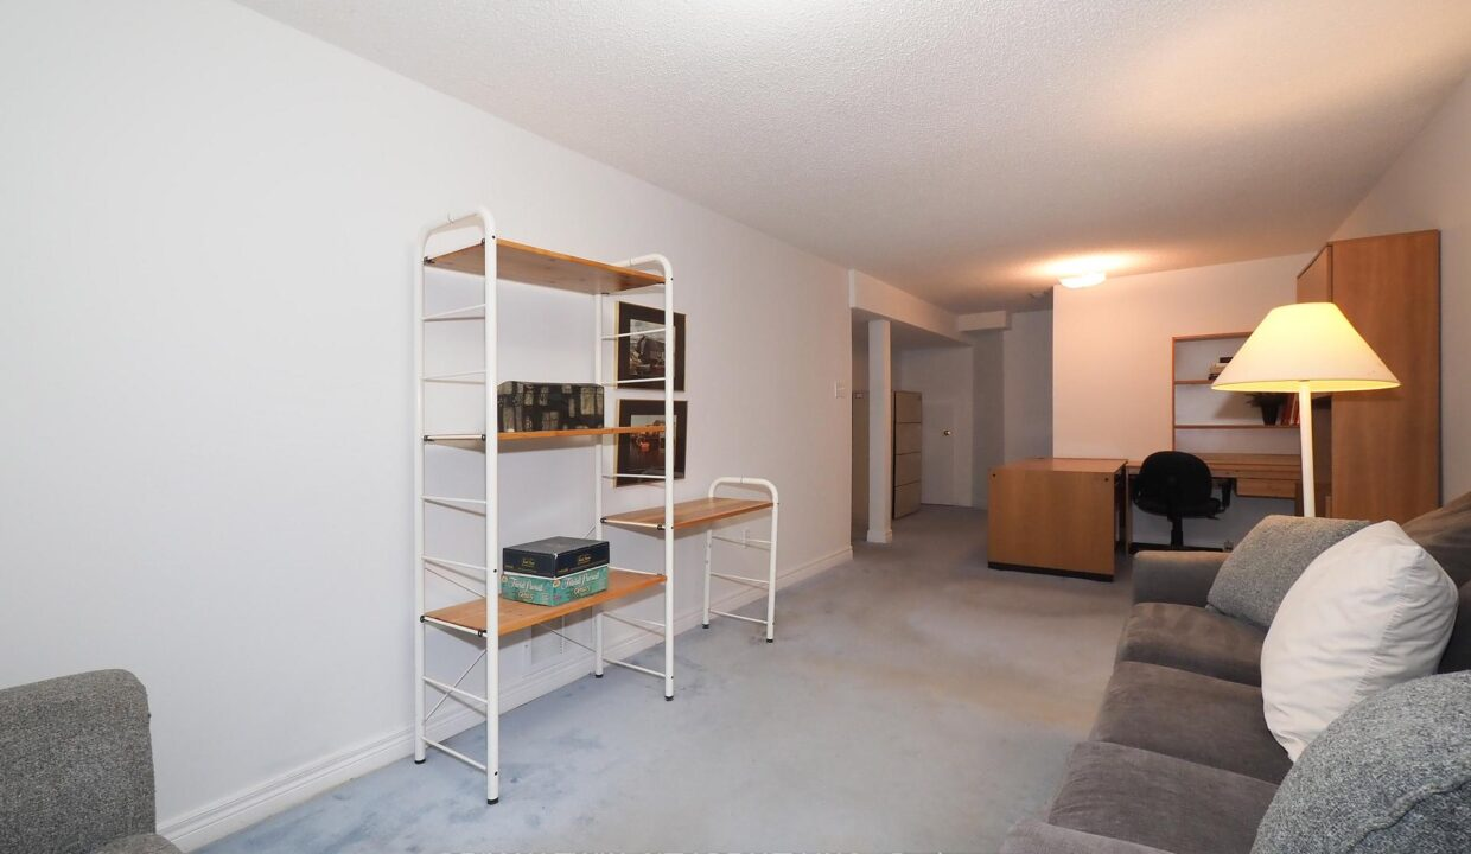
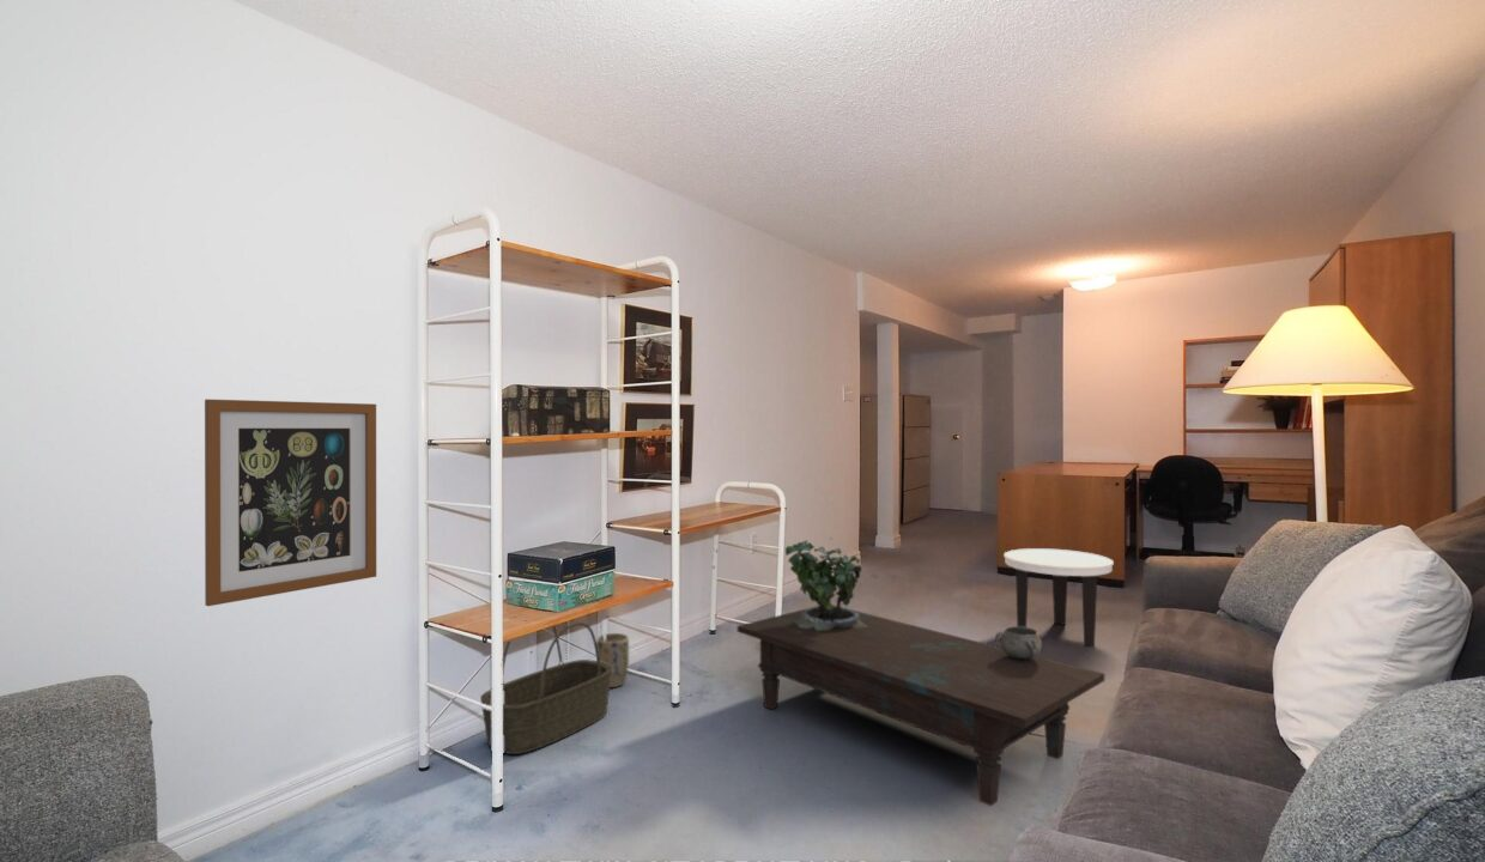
+ side table (1056, 595)
+ basket (550, 673)
+ wall art (298, 496)
+ potted plant (823, 578)
+ coffee table (901, 687)
+ plant pot (612, 660)
+ decorative bowl (1018, 643)
